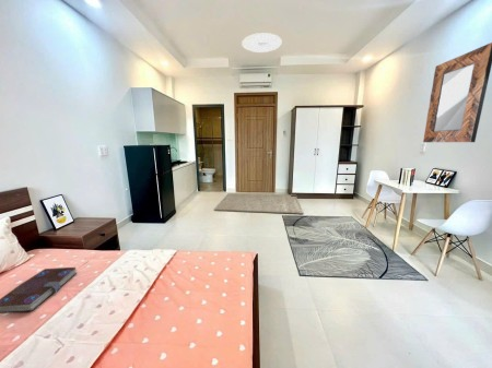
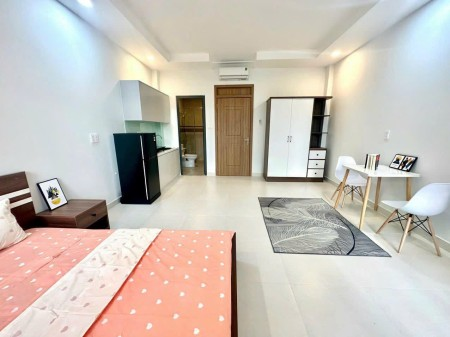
- book (39, 286)
- rug (259, 201)
- home mirror (453, 100)
- ceiling light (261, 41)
